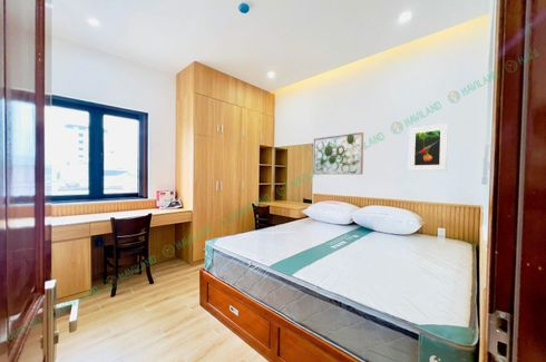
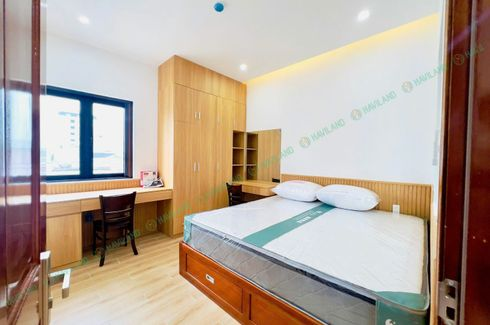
- wall art (335, 155)
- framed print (427, 148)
